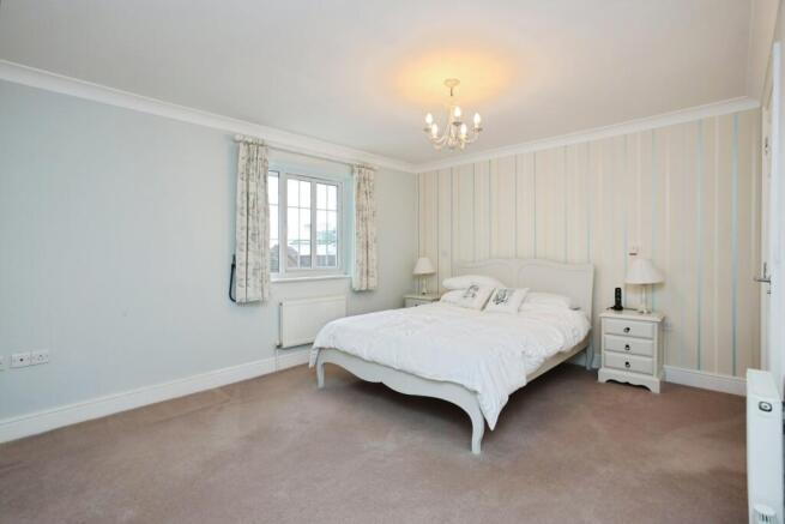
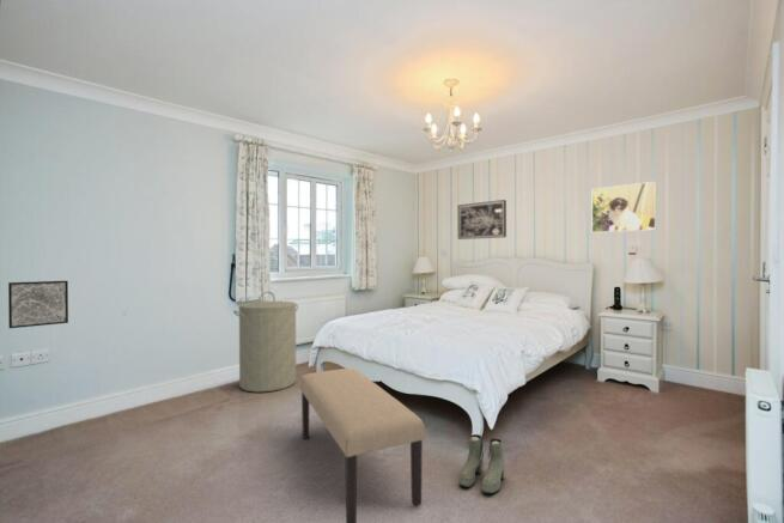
+ boots (482, 461)
+ wall art (480, 220)
+ wall art (38, 303)
+ bench (352, 427)
+ laundry hamper (268, 336)
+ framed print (622, 208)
